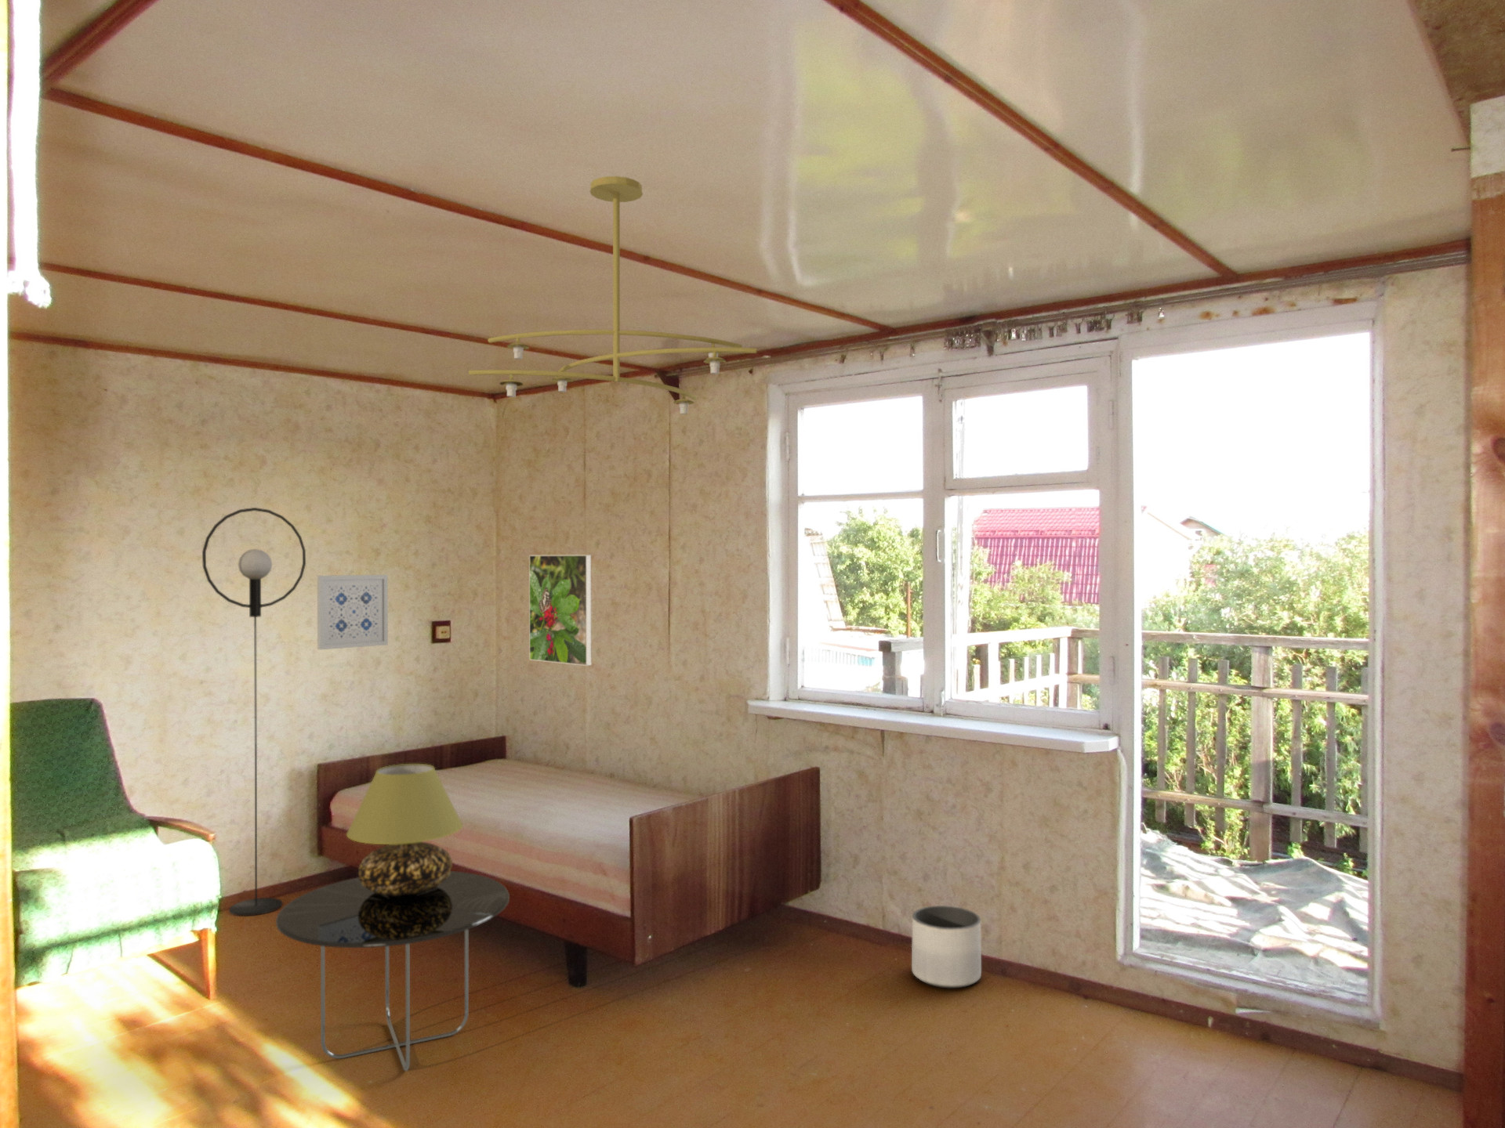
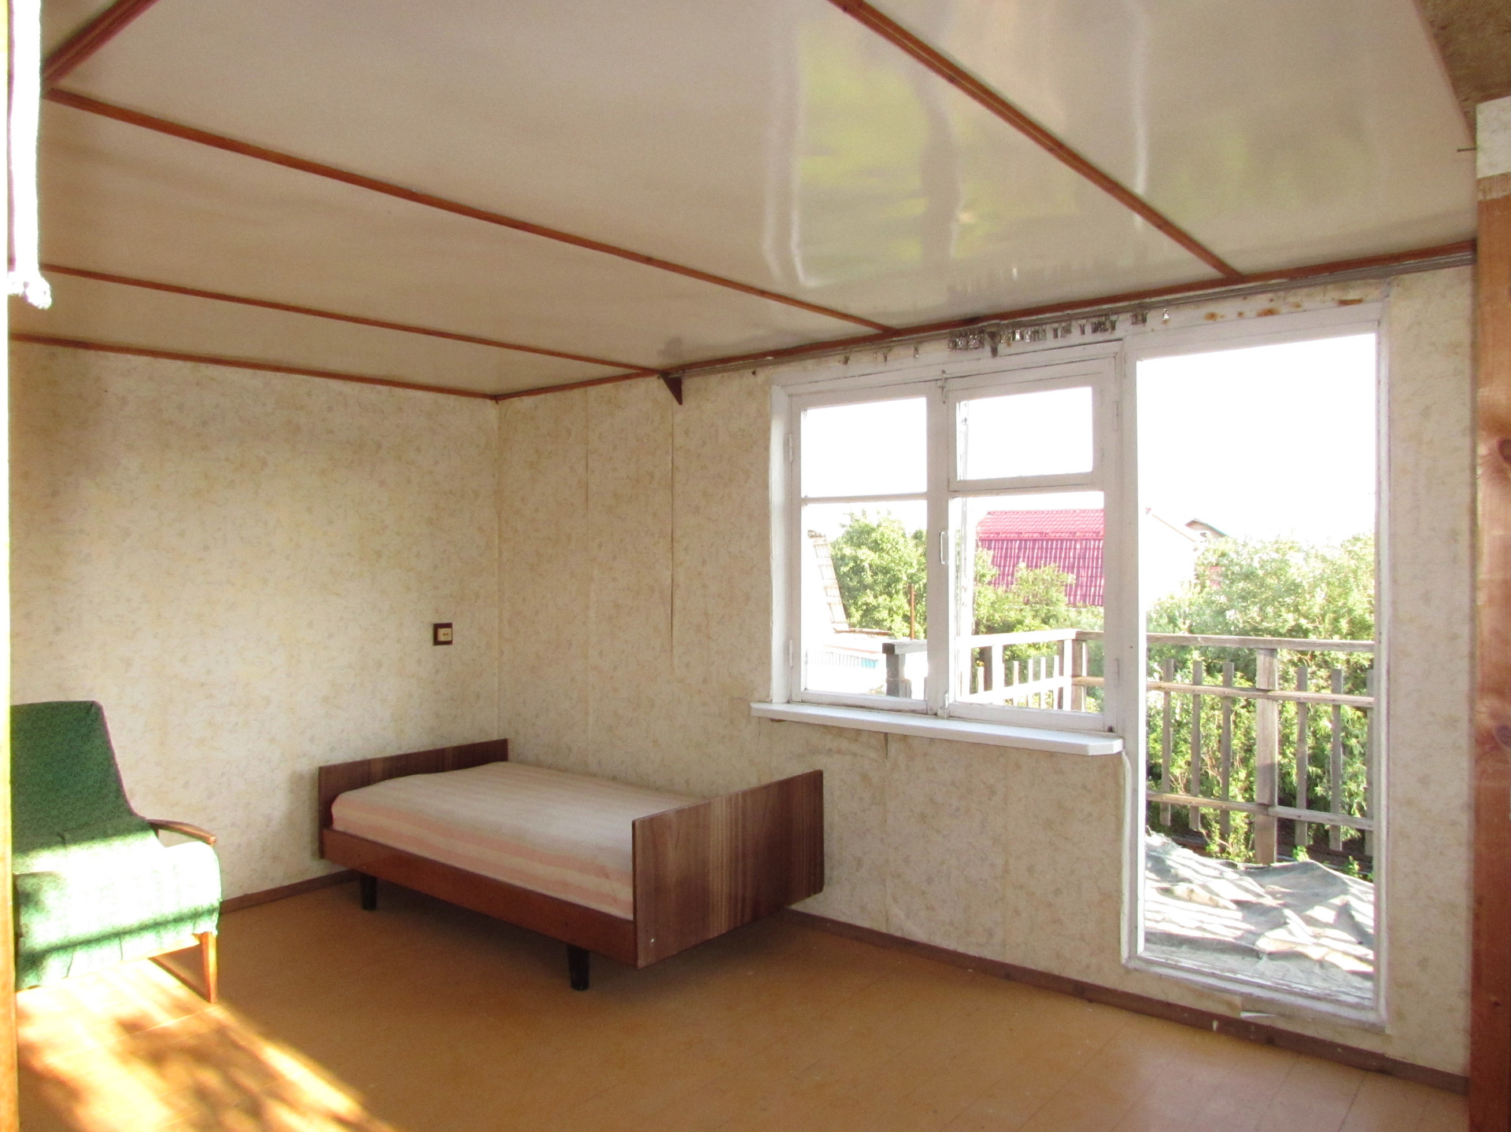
- planter (946, 947)
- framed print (559, 609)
- ceiling light fixture (613, 302)
- side table (388, 974)
- floor lamp (256, 707)
- wall art (353, 611)
- table lamp (405, 828)
